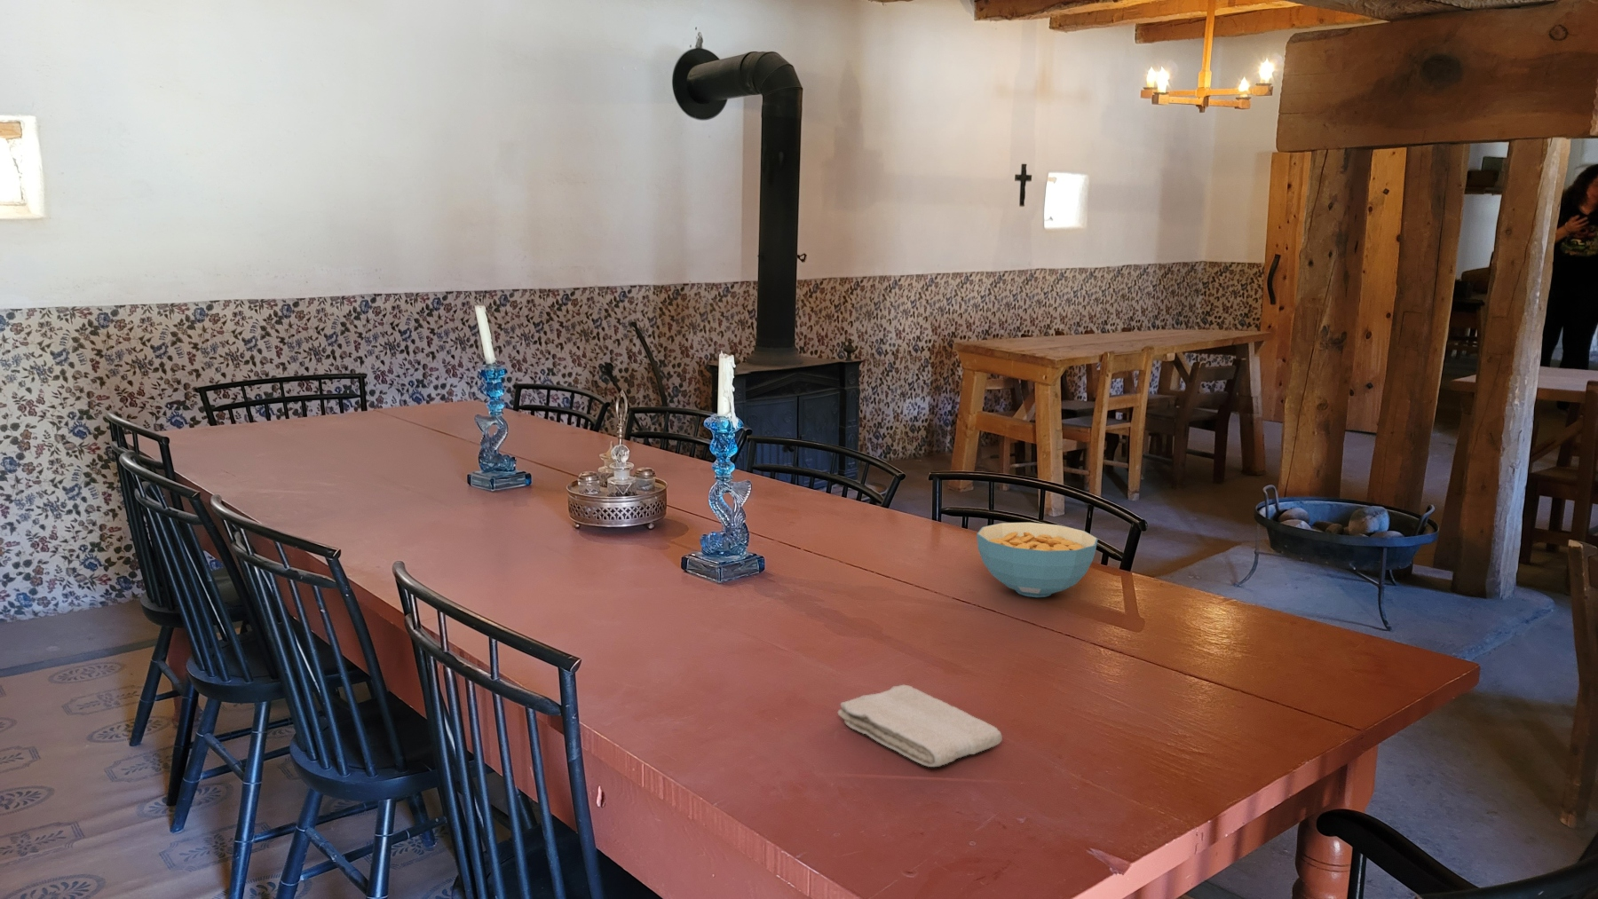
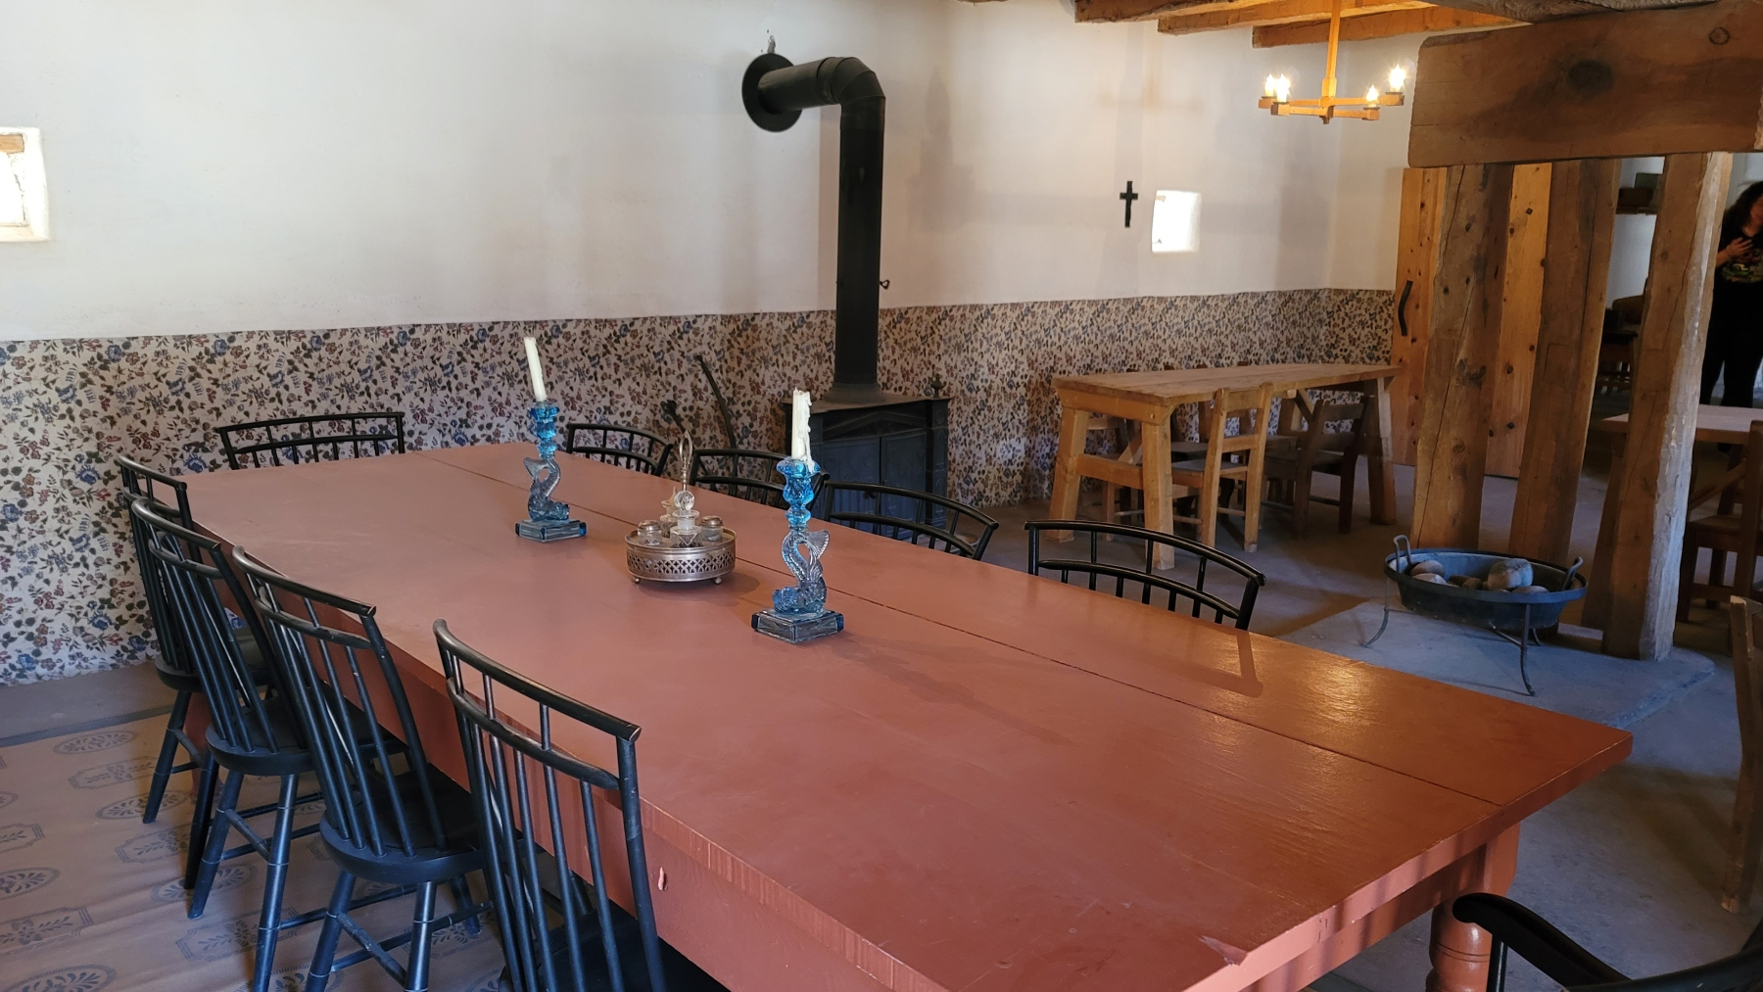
- washcloth (918, 721)
- cereal bowl (1035, 563)
